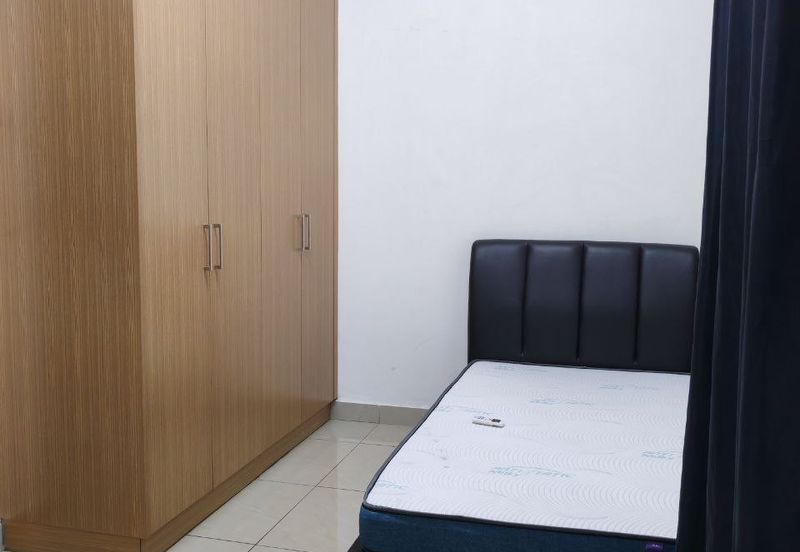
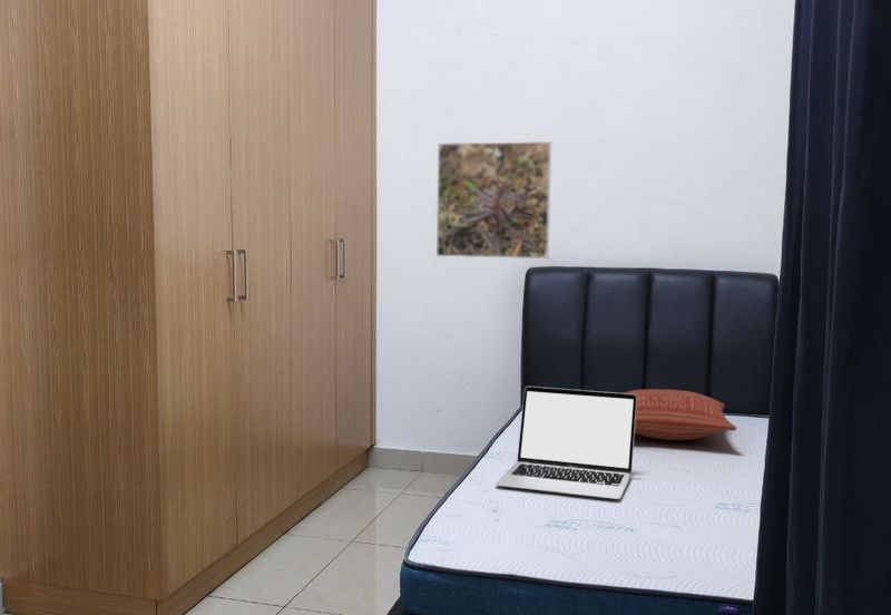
+ pillow (666, 412)
+ laptop (568, 439)
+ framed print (492, 199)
